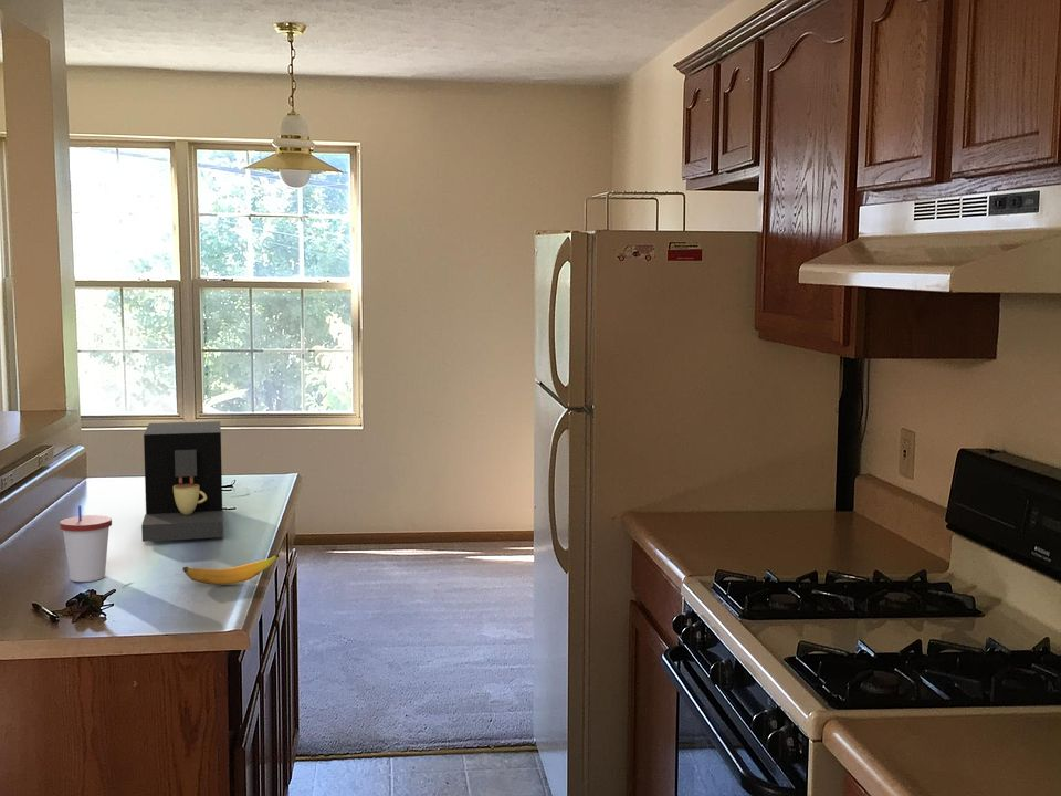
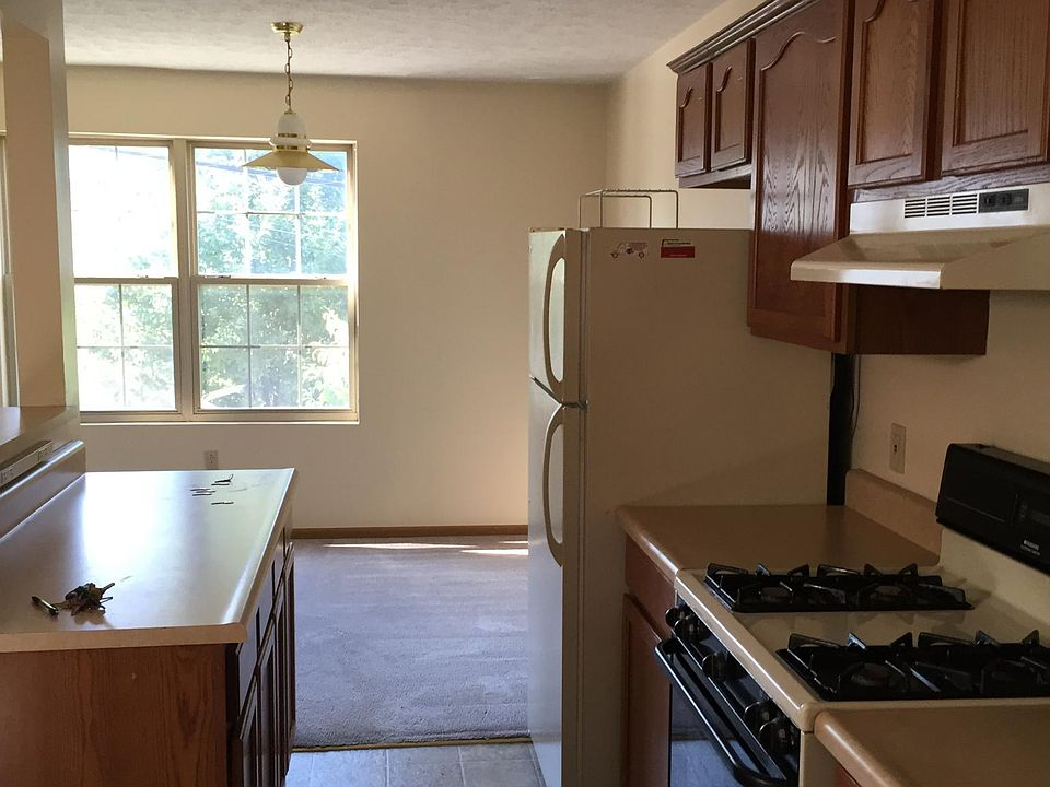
- cup (86, 542)
- banana (231, 569)
- coffee maker (183, 478)
